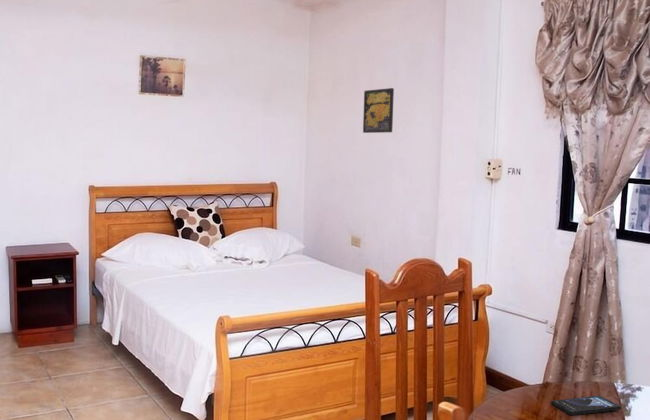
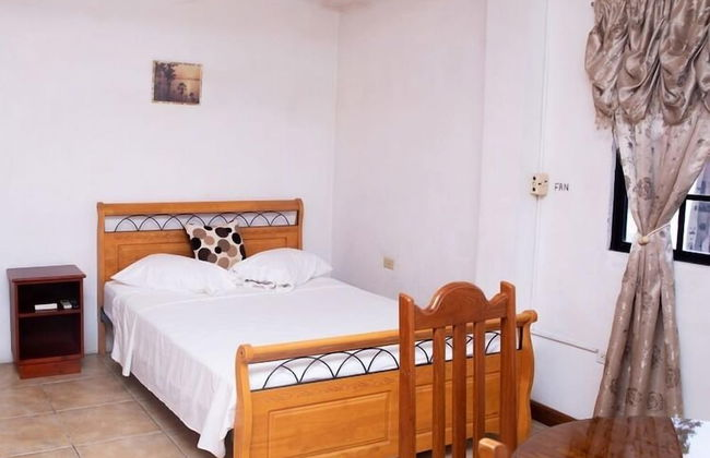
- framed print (377, 111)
- smartphone (585, 405)
